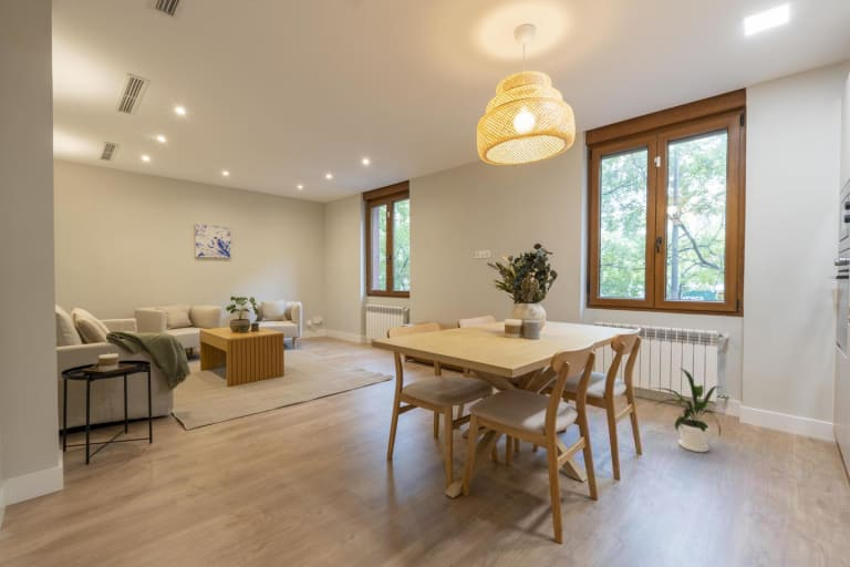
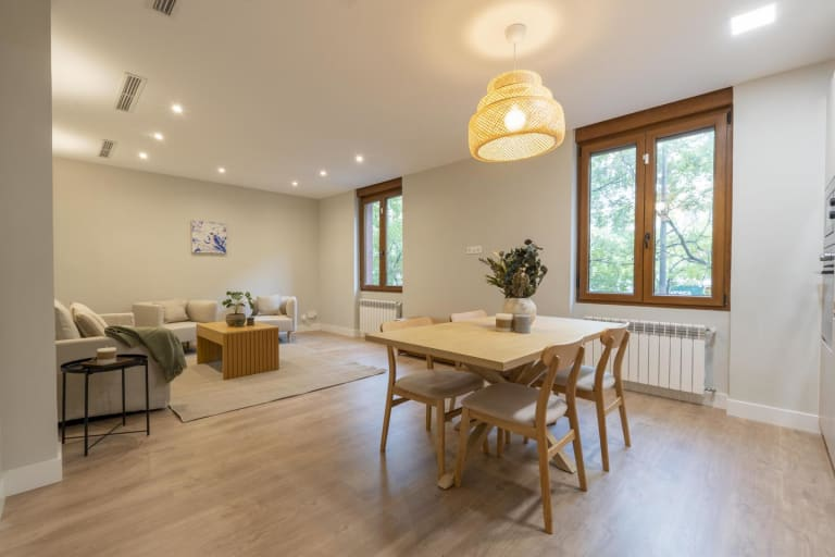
- house plant (691, 410)
